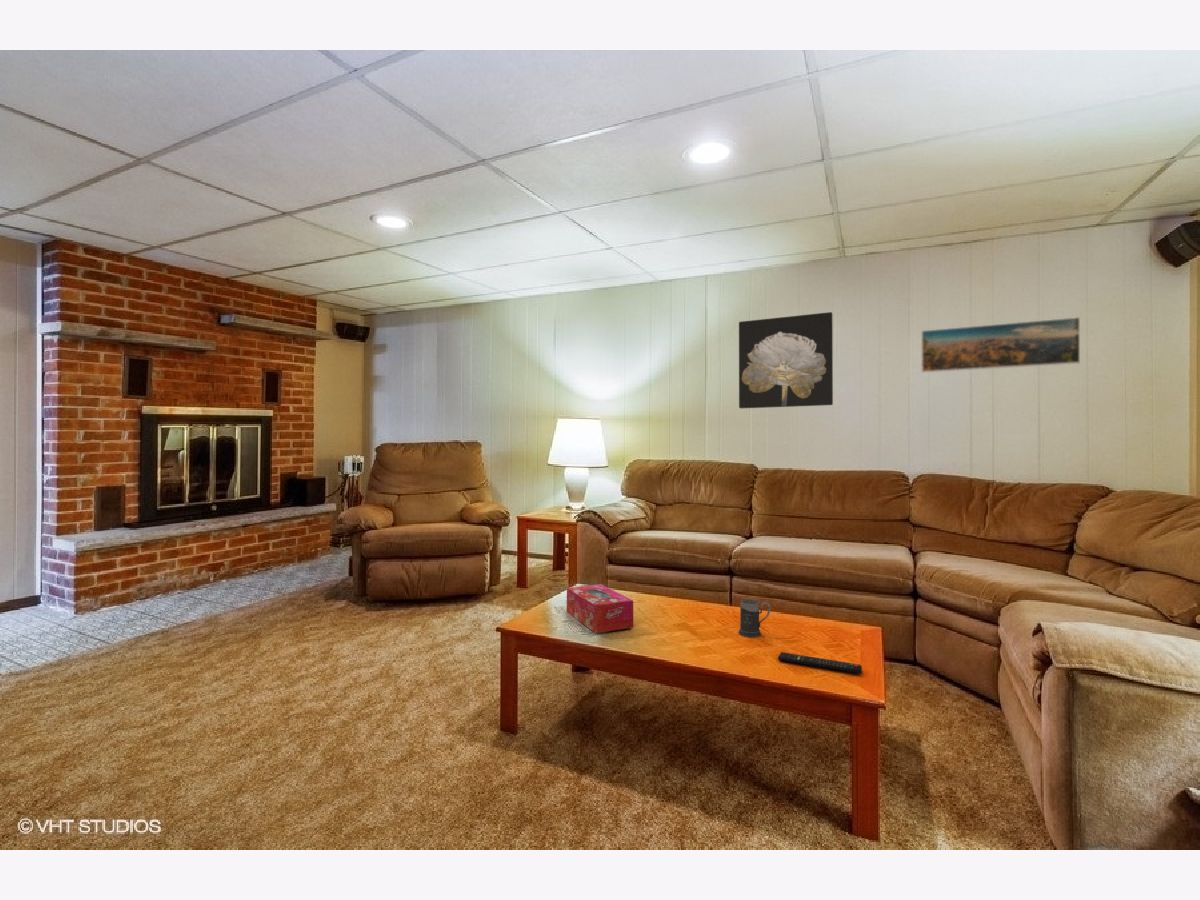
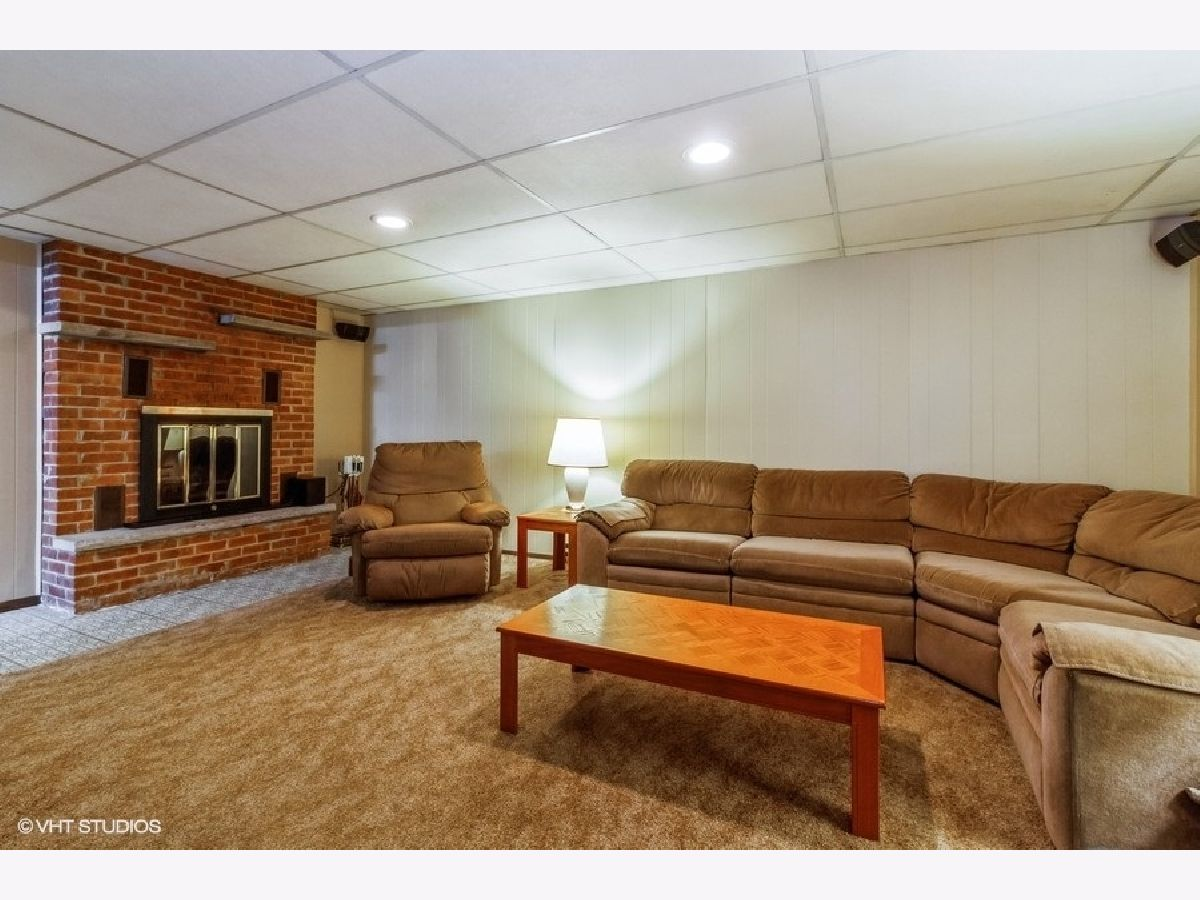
- wall art (784, 362)
- tissue box (598, 606)
- remote control (819, 663)
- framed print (996, 346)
- mug (754, 617)
